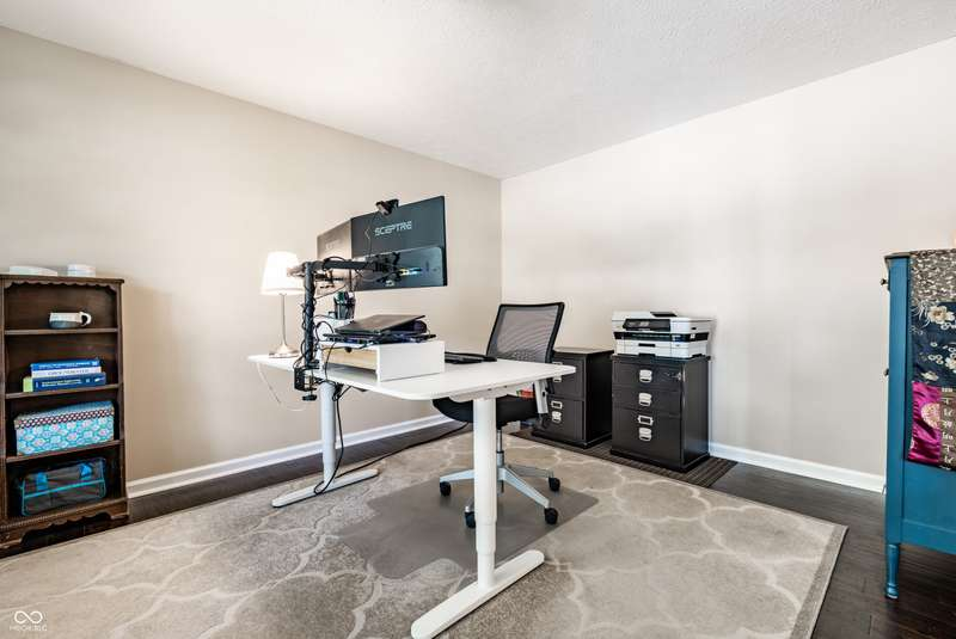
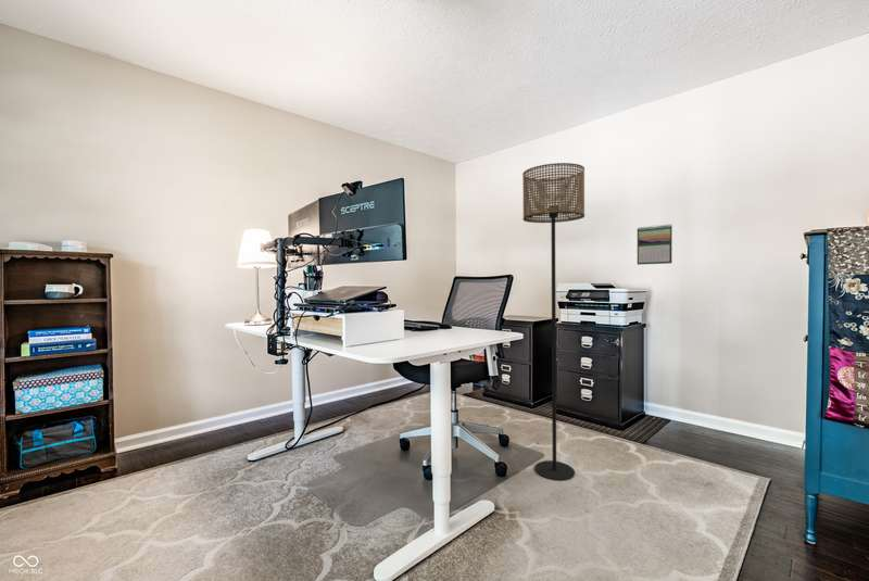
+ calendar (654, 244)
+ floor lamp (553, 323)
